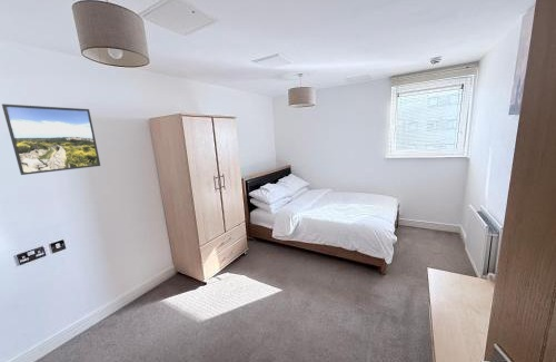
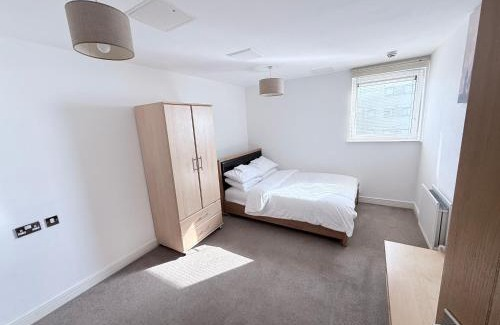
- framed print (58, 139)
